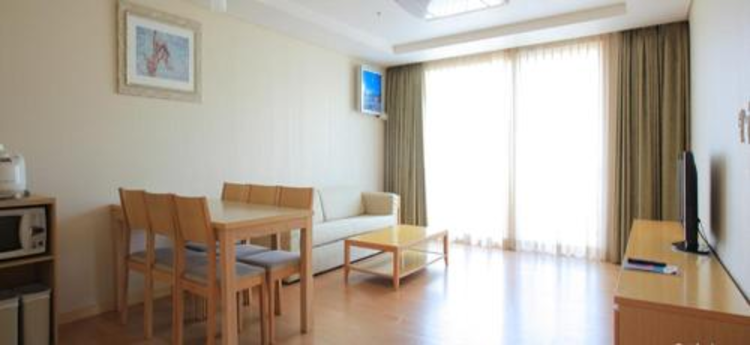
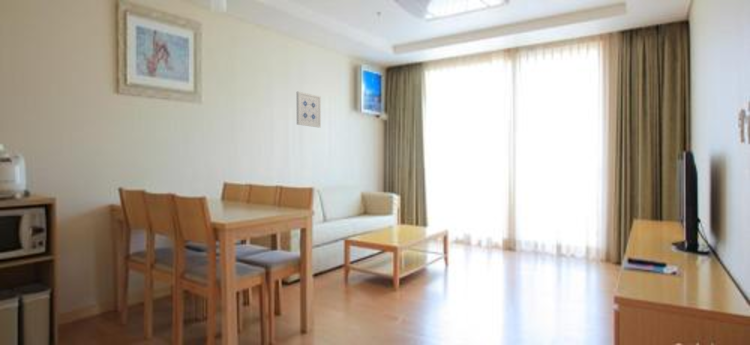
+ wall art (308, 110)
